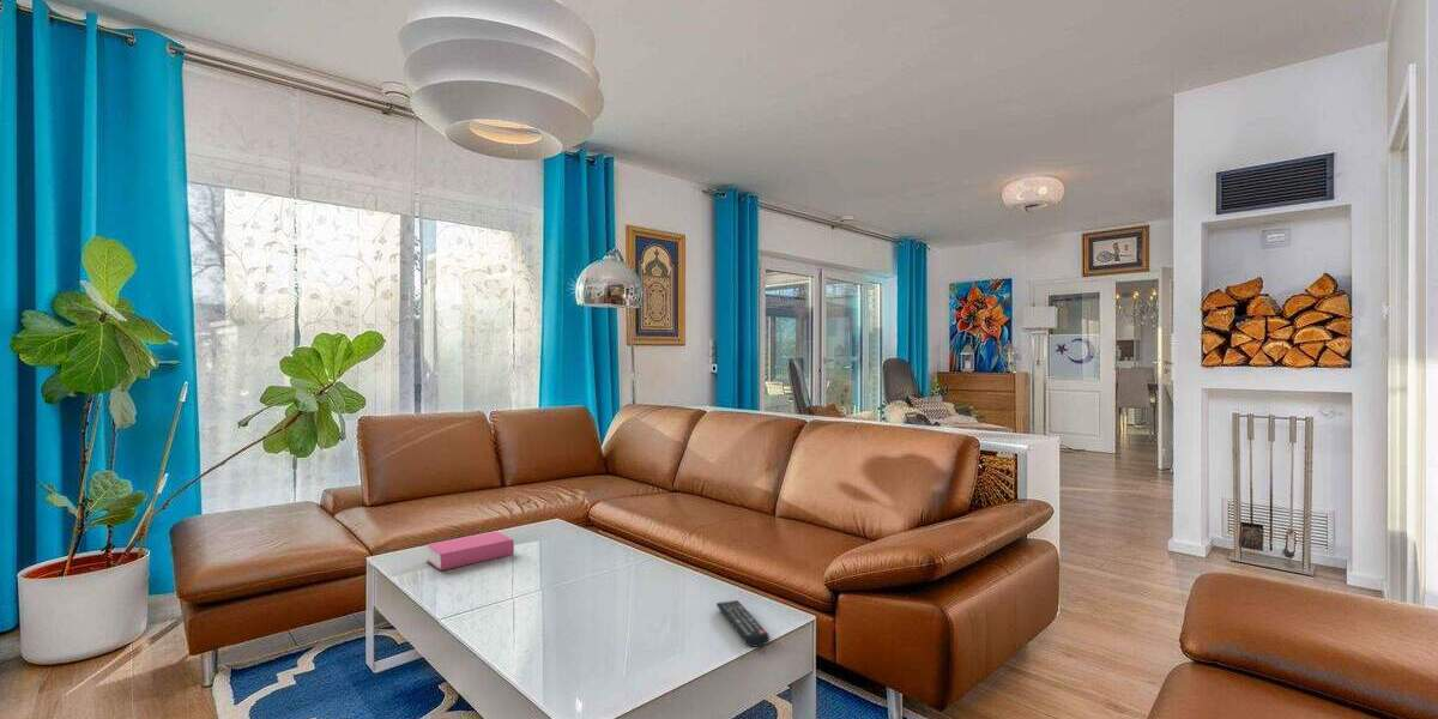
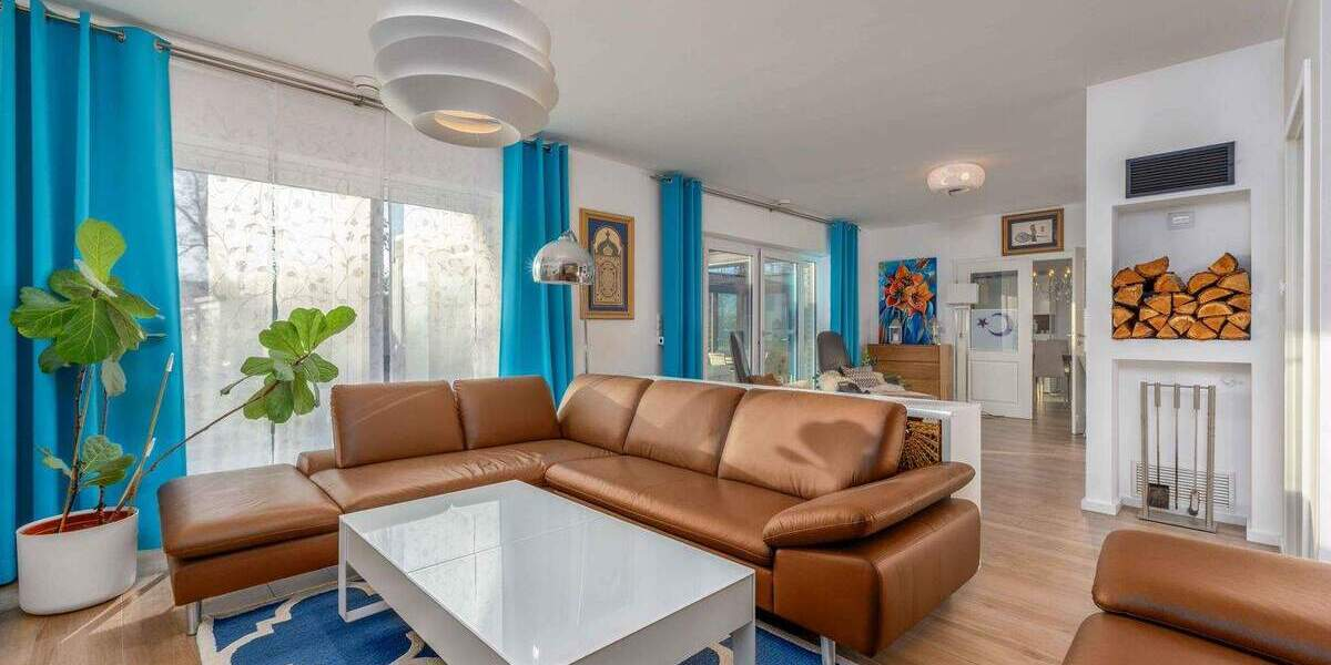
- book (470, 549)
- remote control (741, 621)
